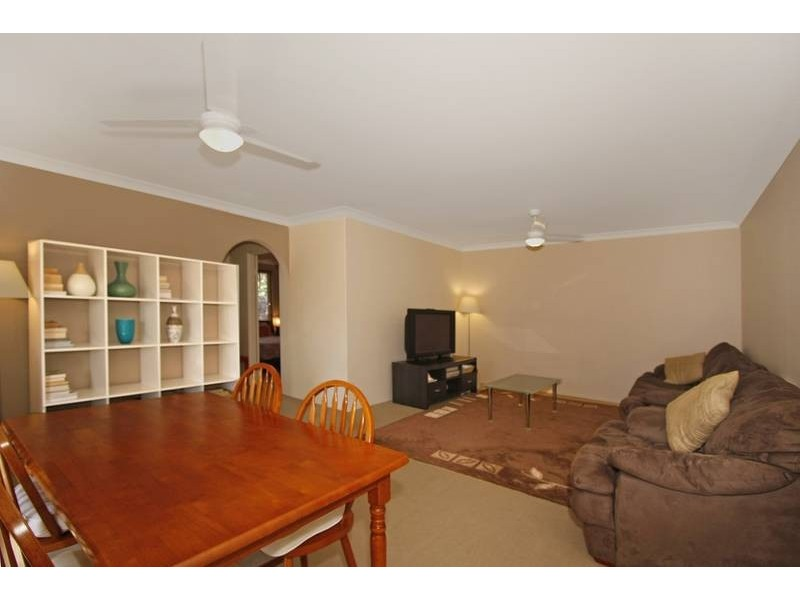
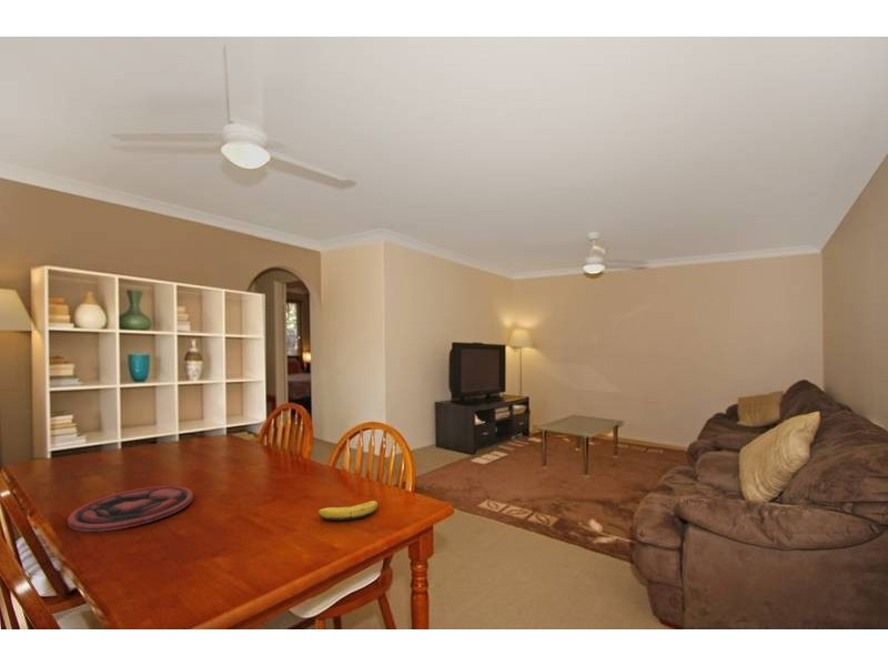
+ plate (134, 505)
+ banana (354, 507)
